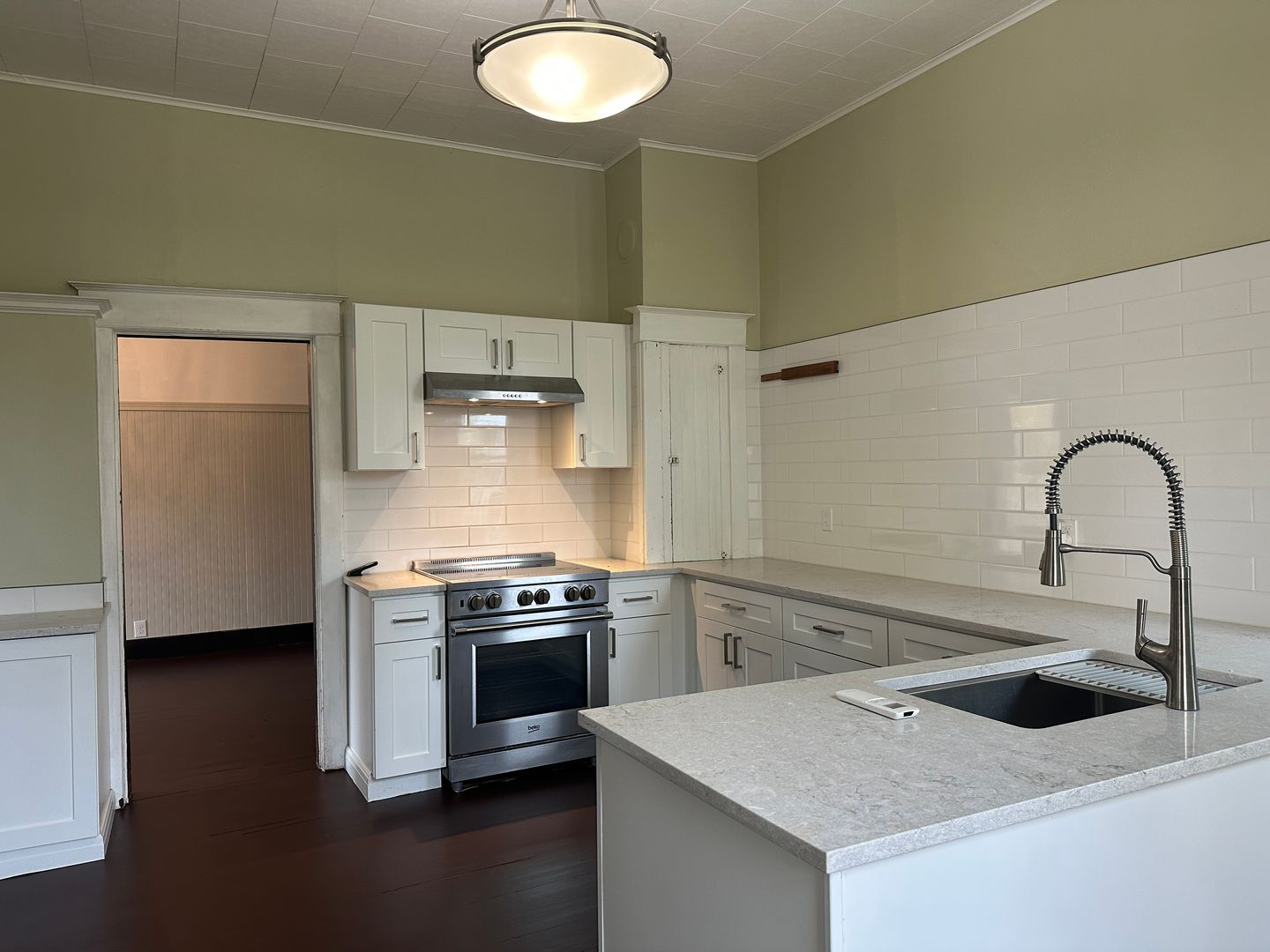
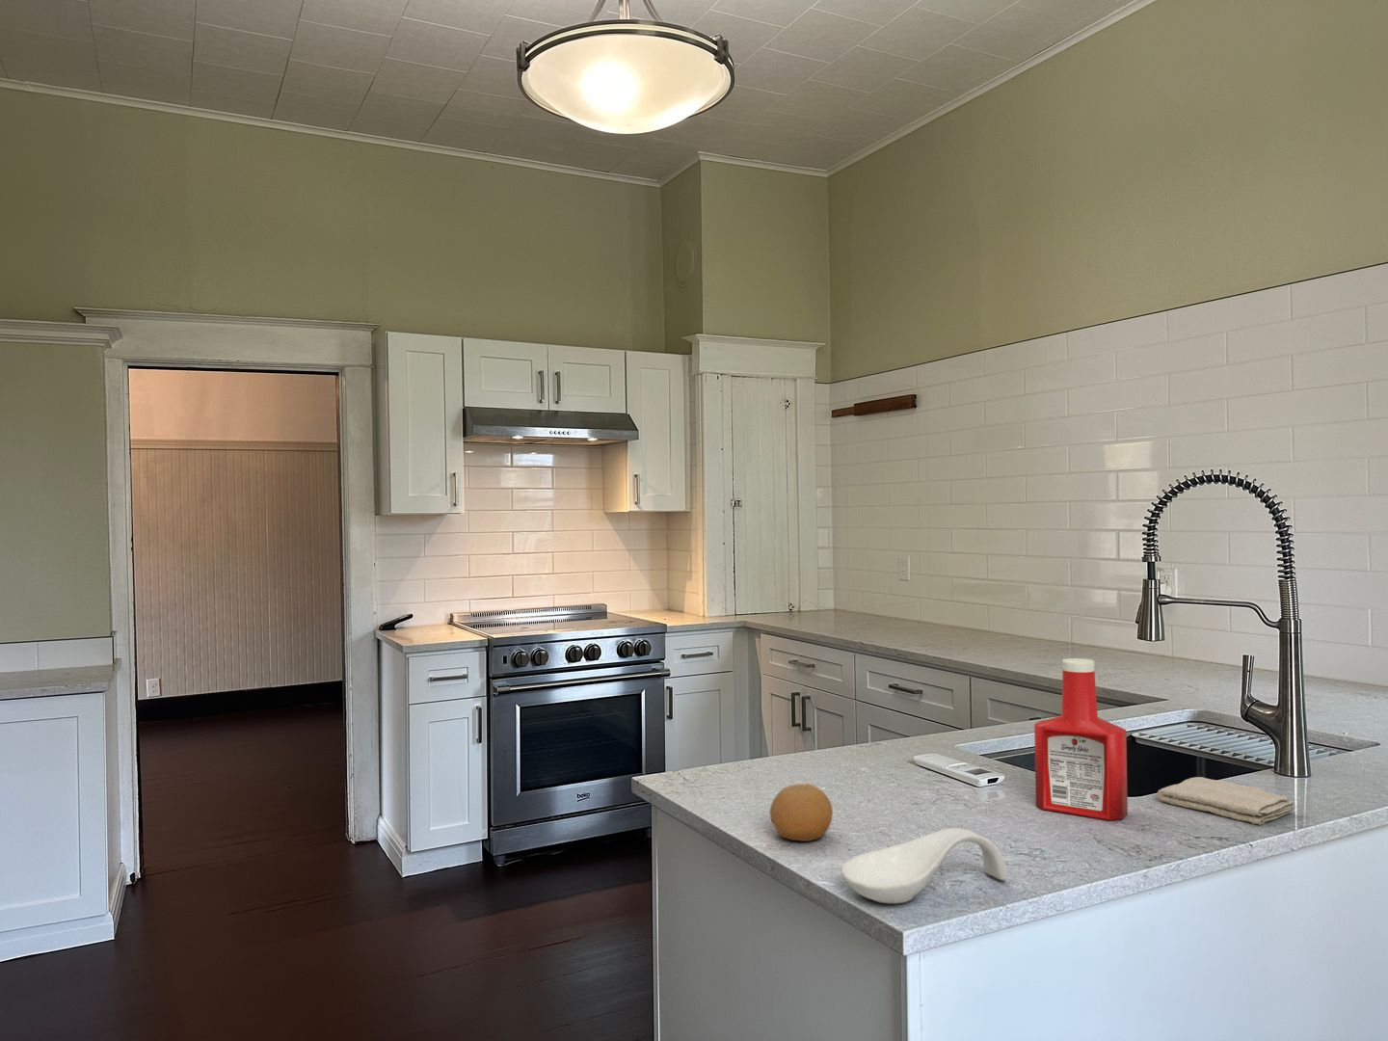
+ soap bottle (1080, 735)
+ fruit (801, 811)
+ spoon rest (925, 863)
+ washcloth (1224, 798)
